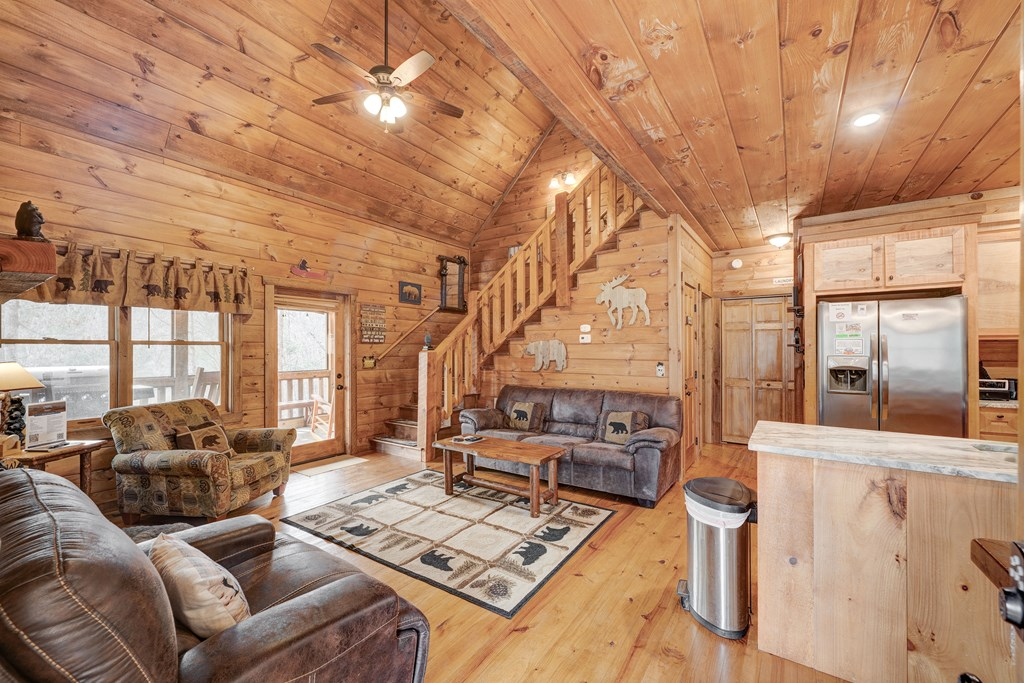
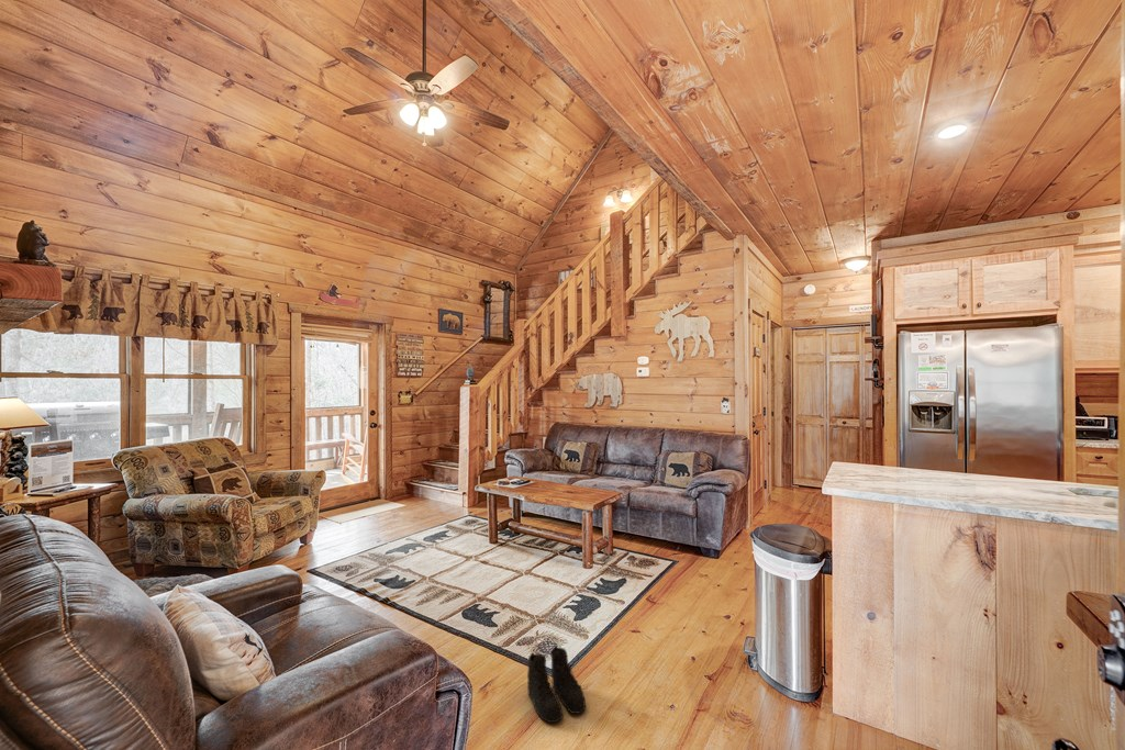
+ boots (555, 679)
